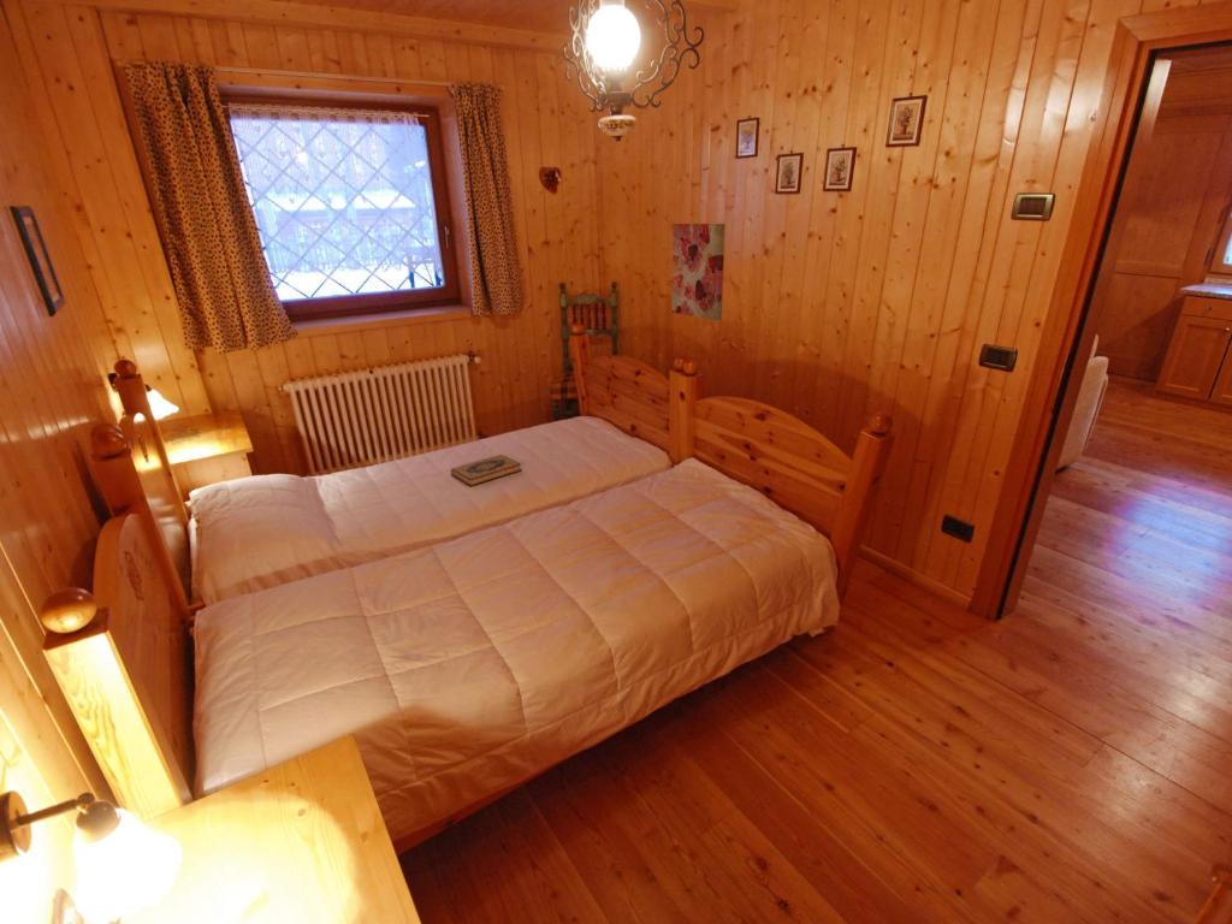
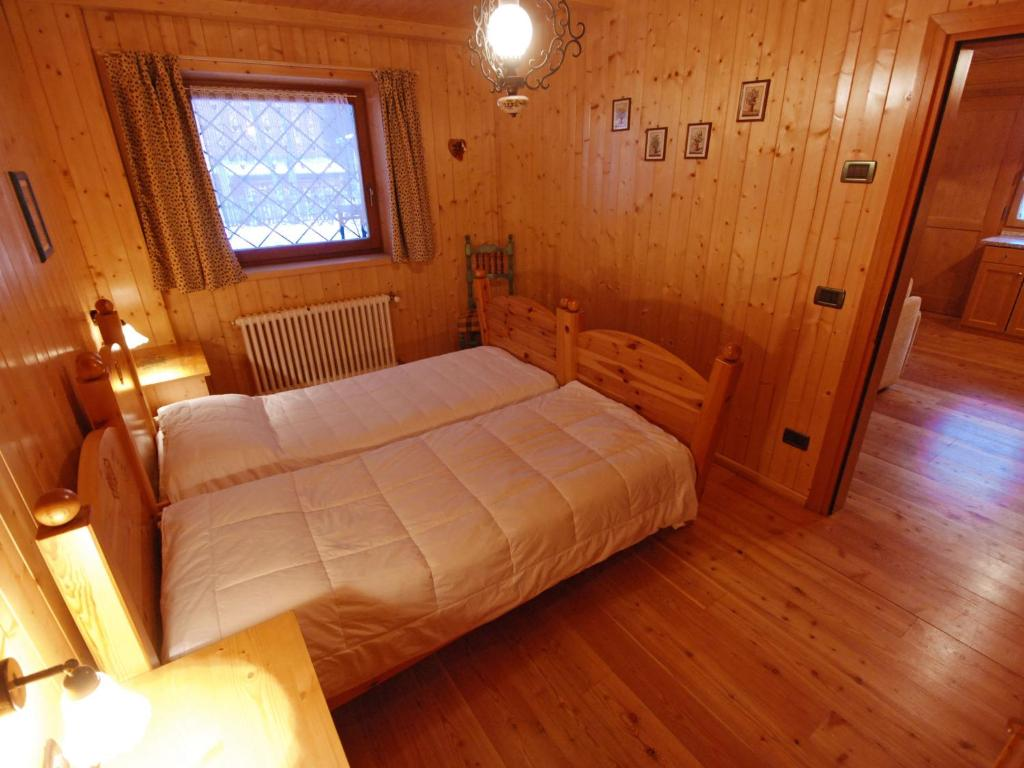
- wall art (697, 271)
- hardback book (486, 469)
